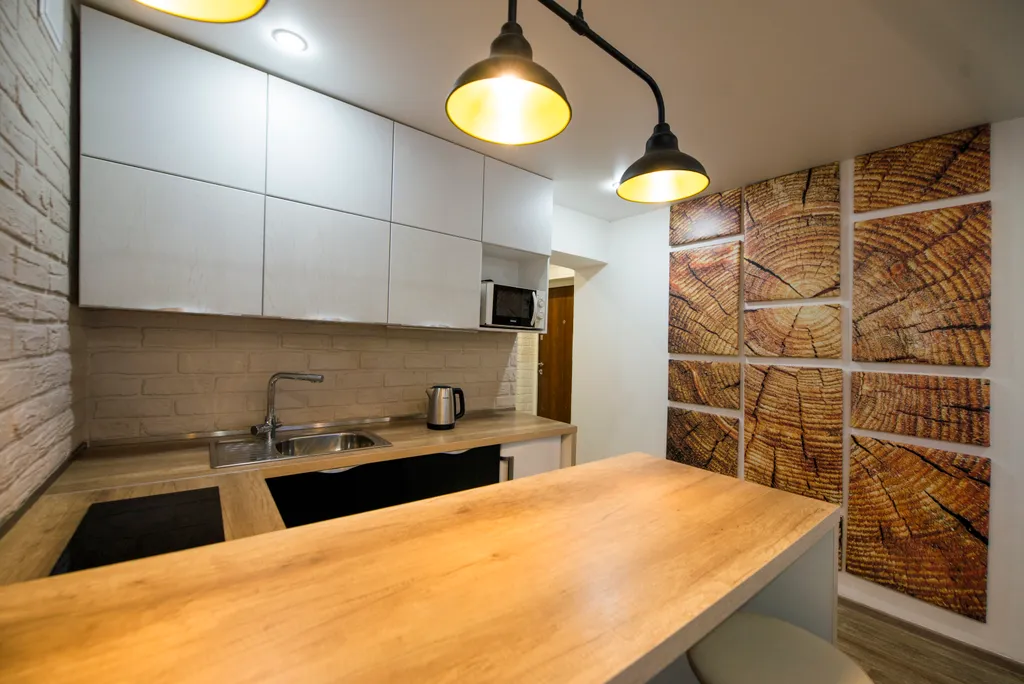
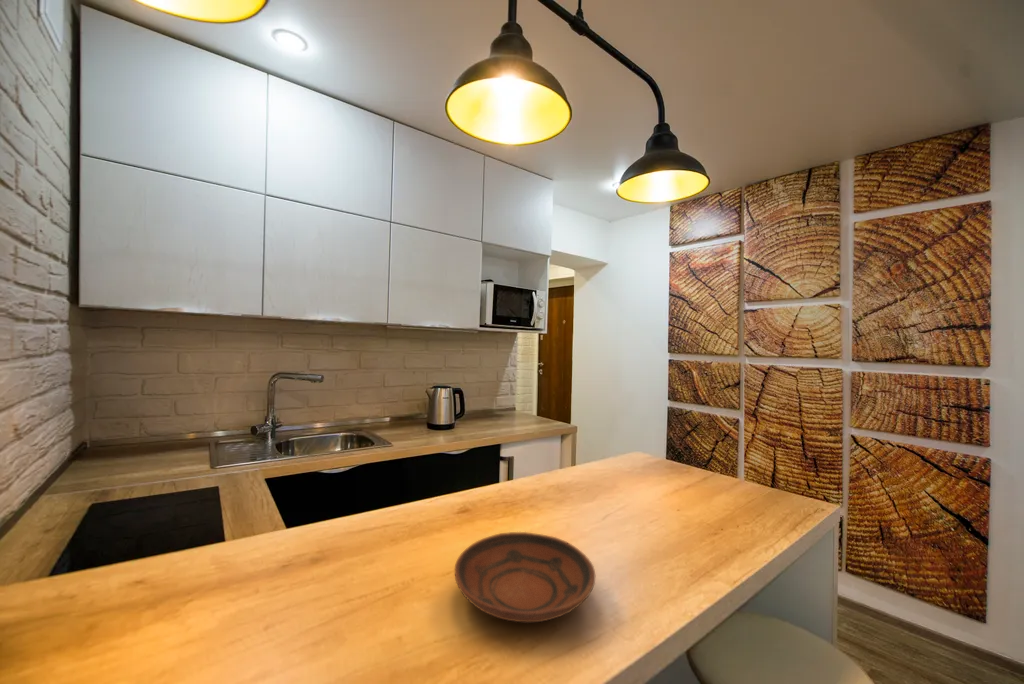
+ bowl (524, 580)
